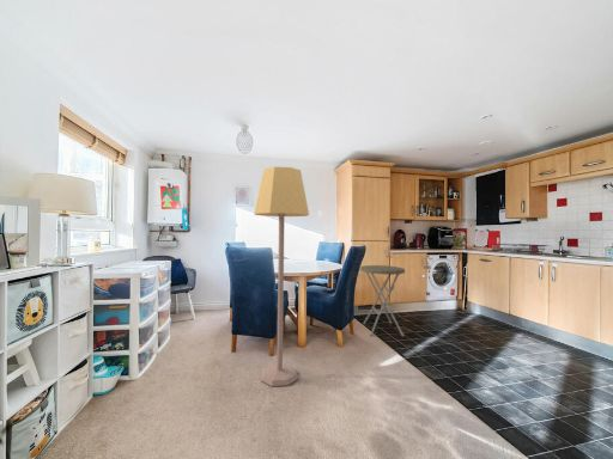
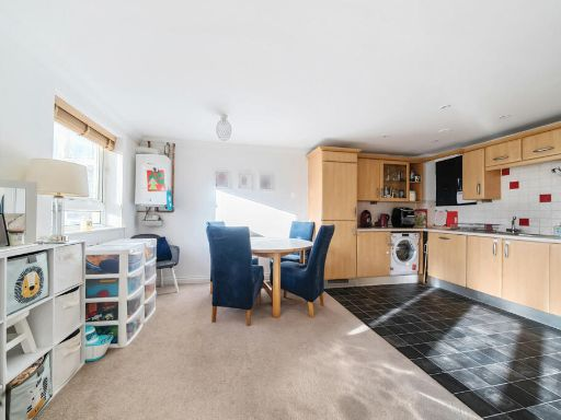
- lamp (280, 273)
- side table (380, 299)
